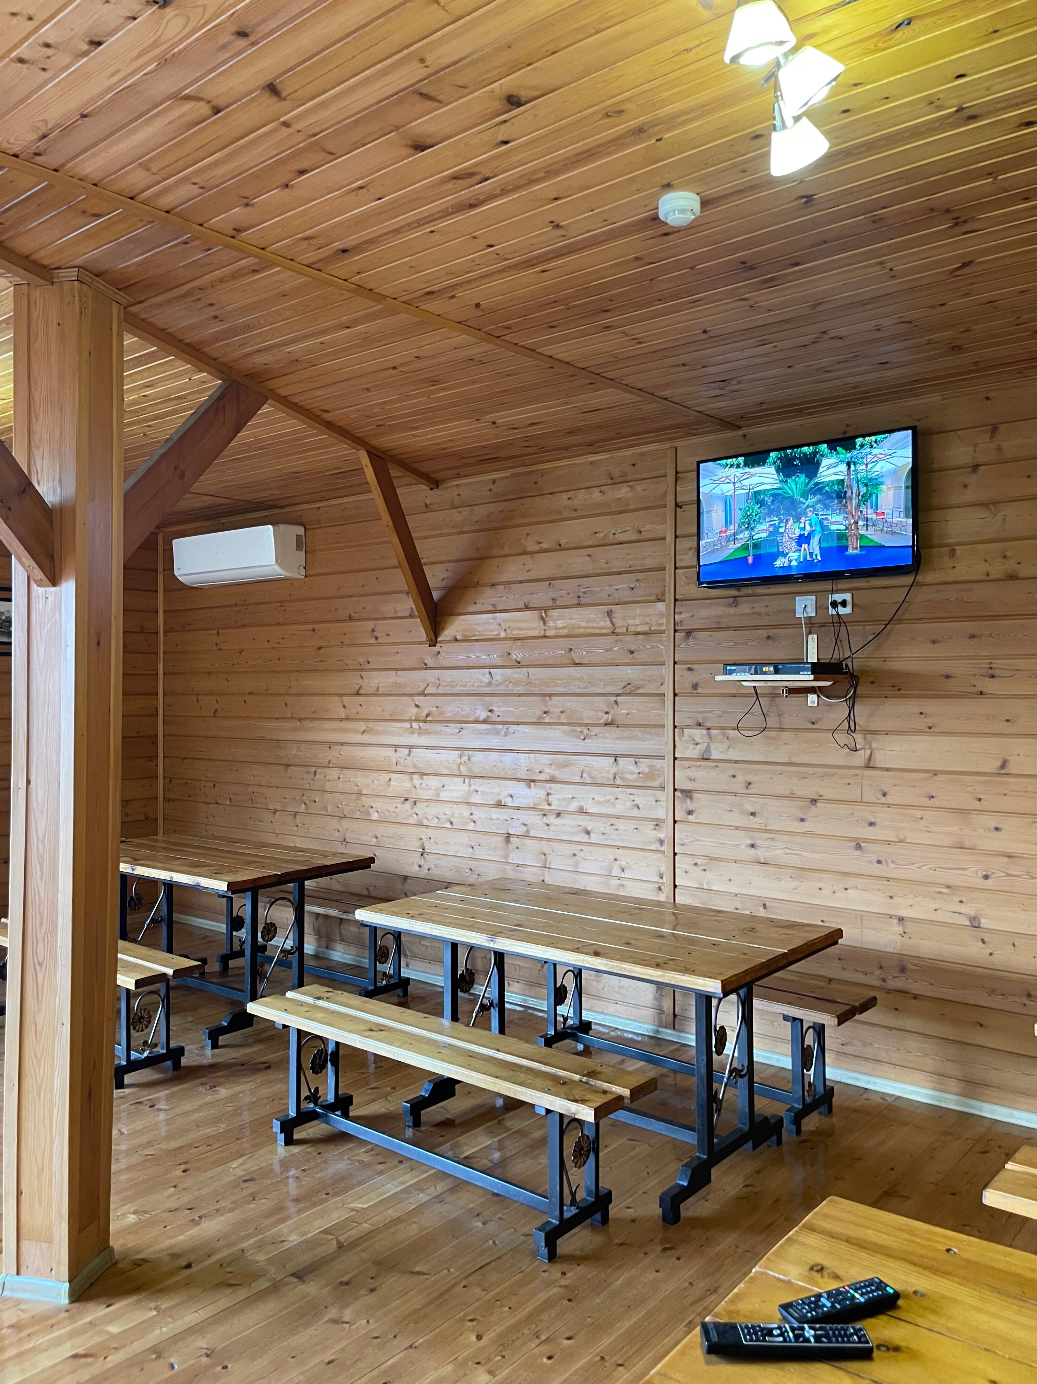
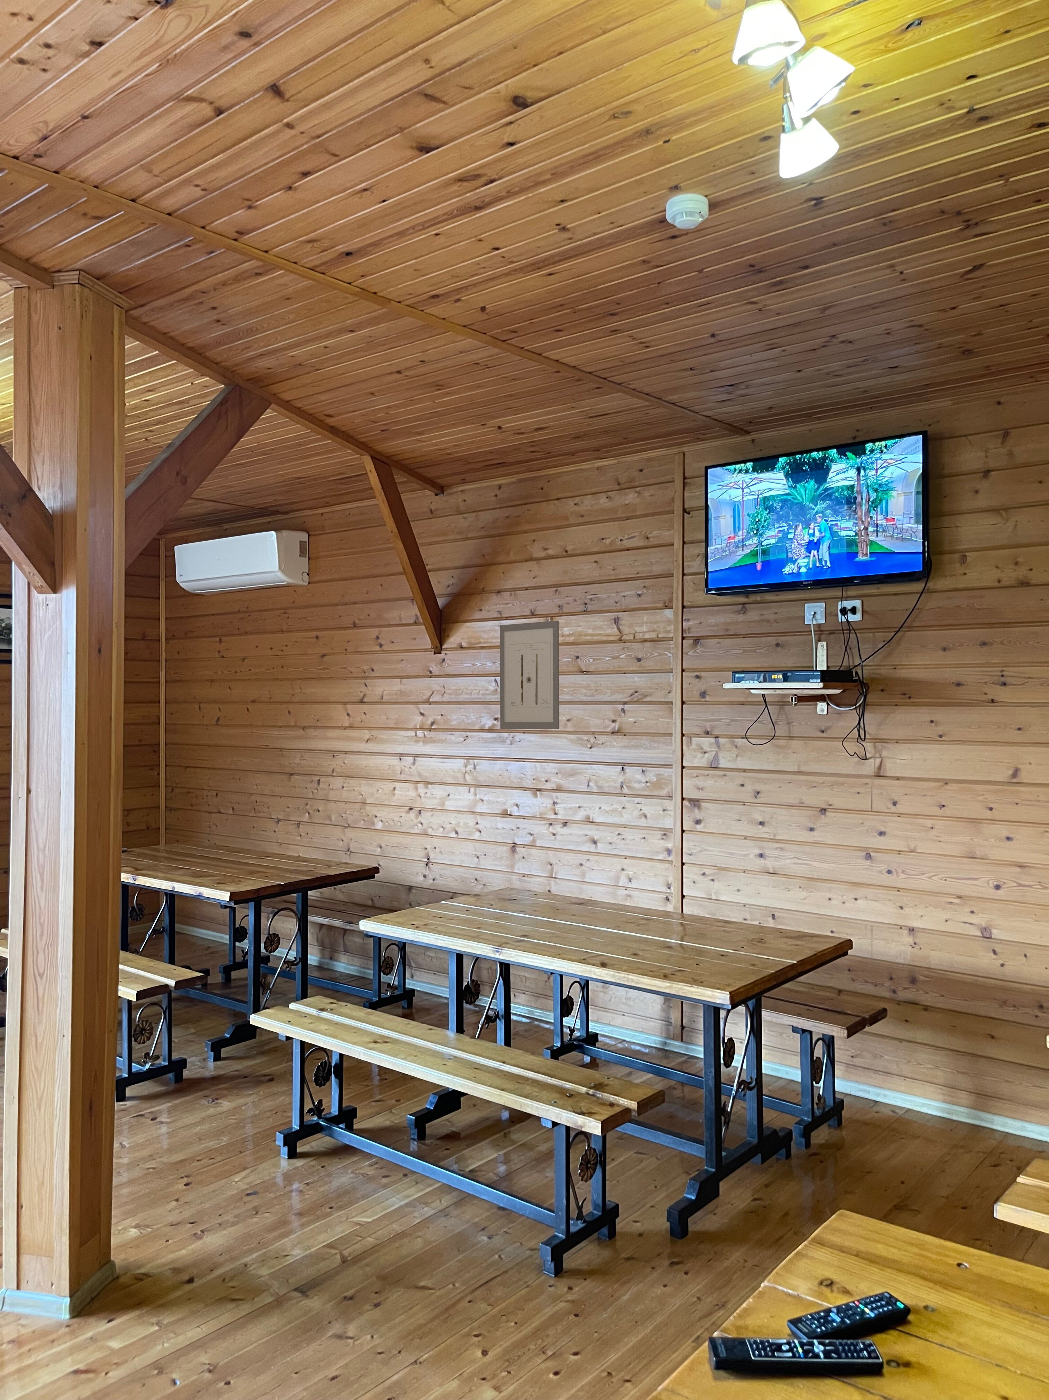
+ wall art (529, 676)
